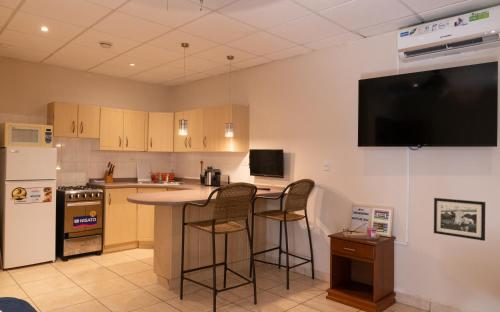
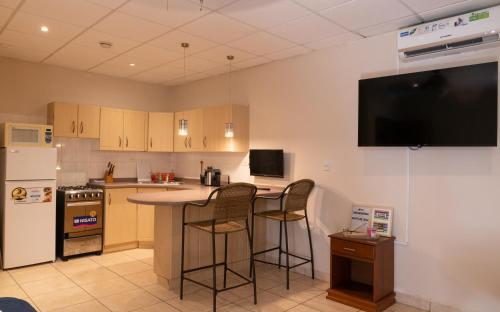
- picture frame (458, 218)
